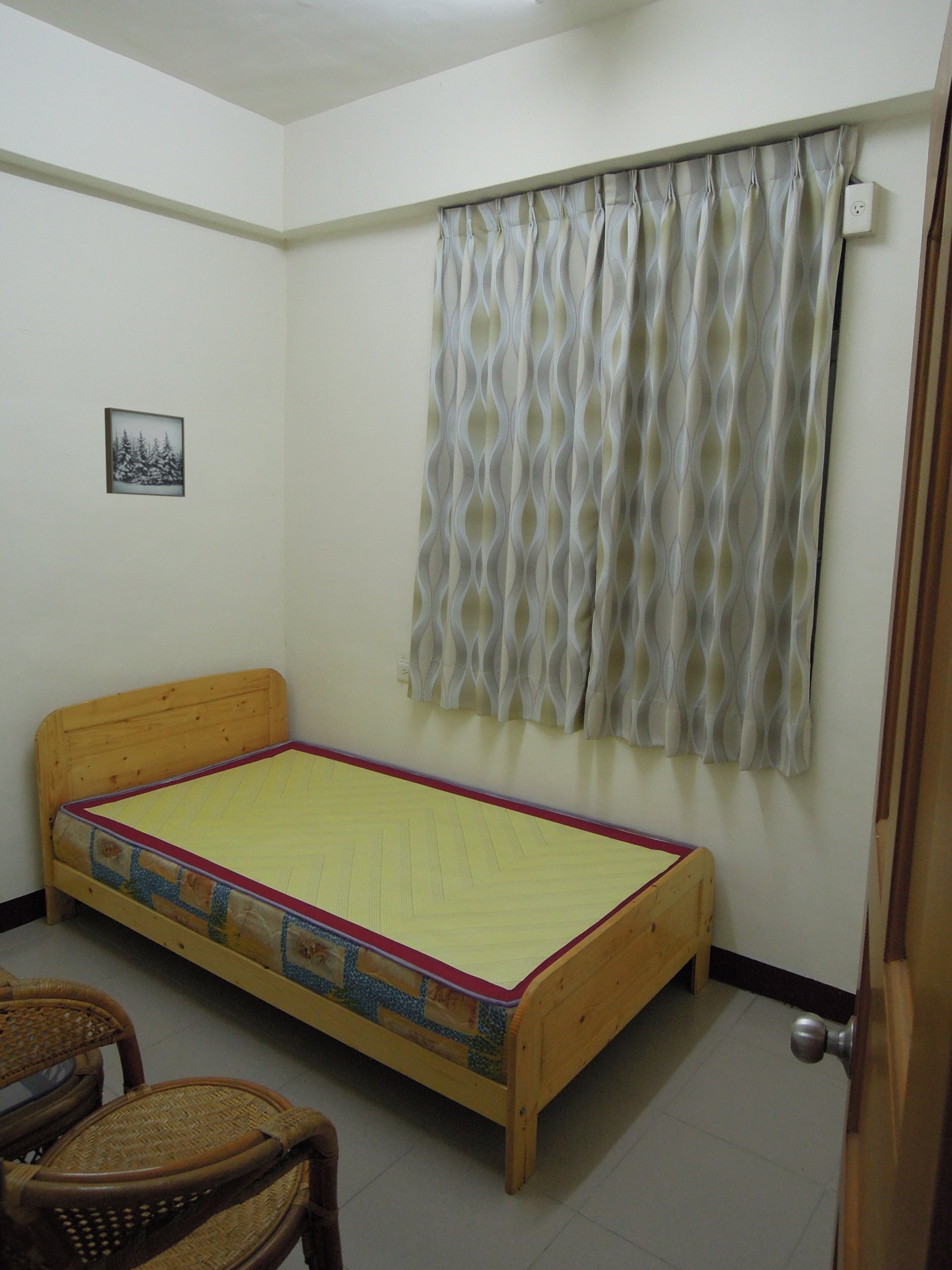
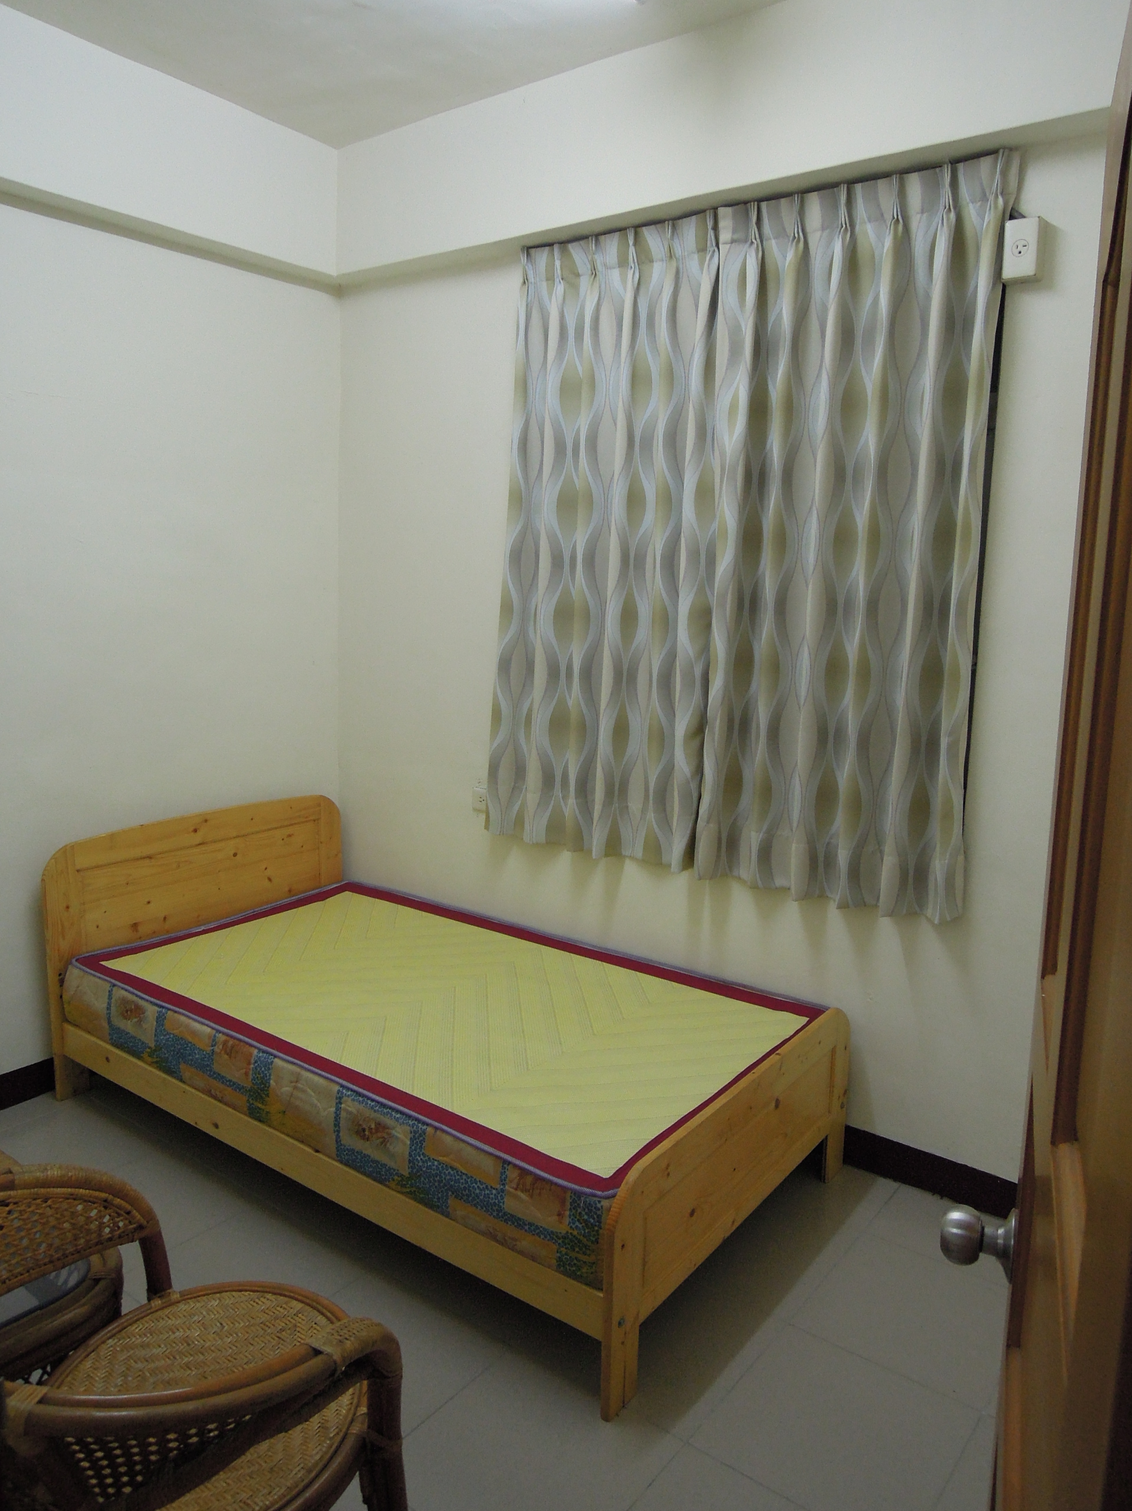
- wall art (146, 454)
